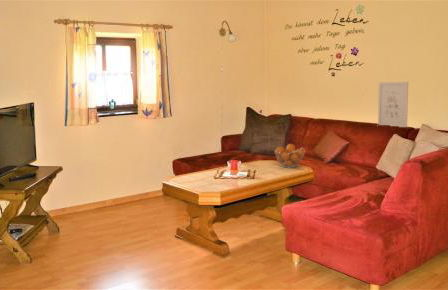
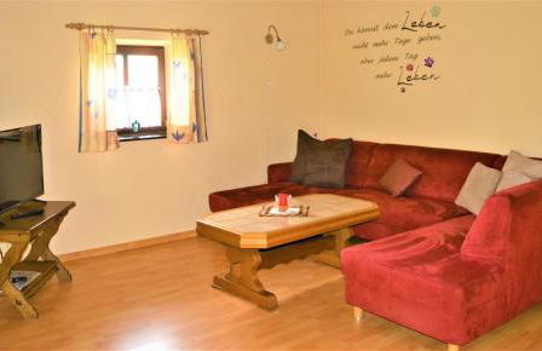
- wall art (392, 105)
- fruit basket (289, 155)
